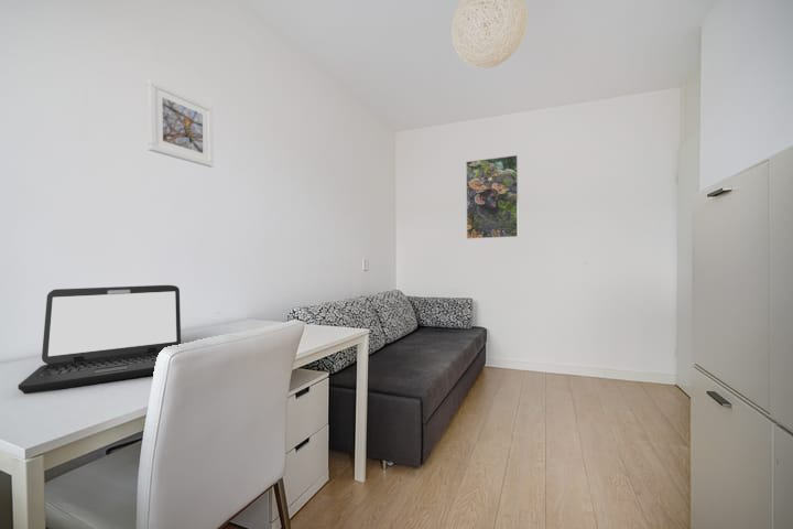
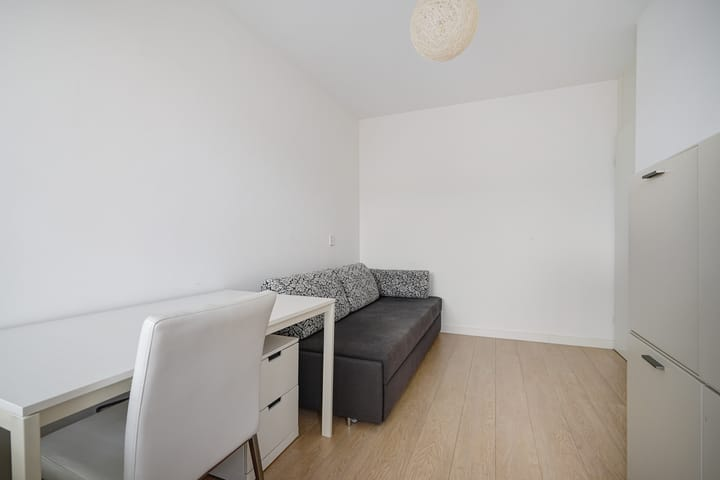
- laptop (113, 328)
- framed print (183, 127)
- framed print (491, 197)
